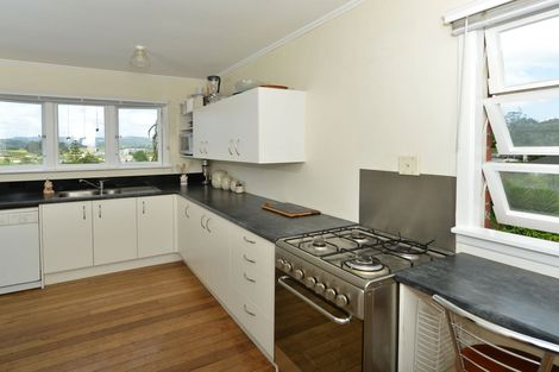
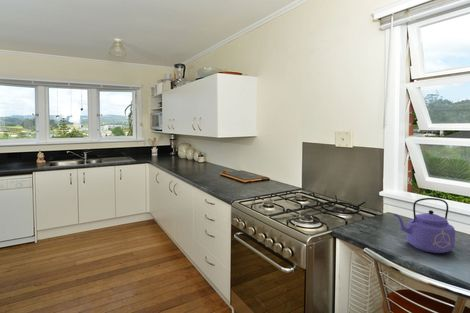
+ kettle (422, 222)
